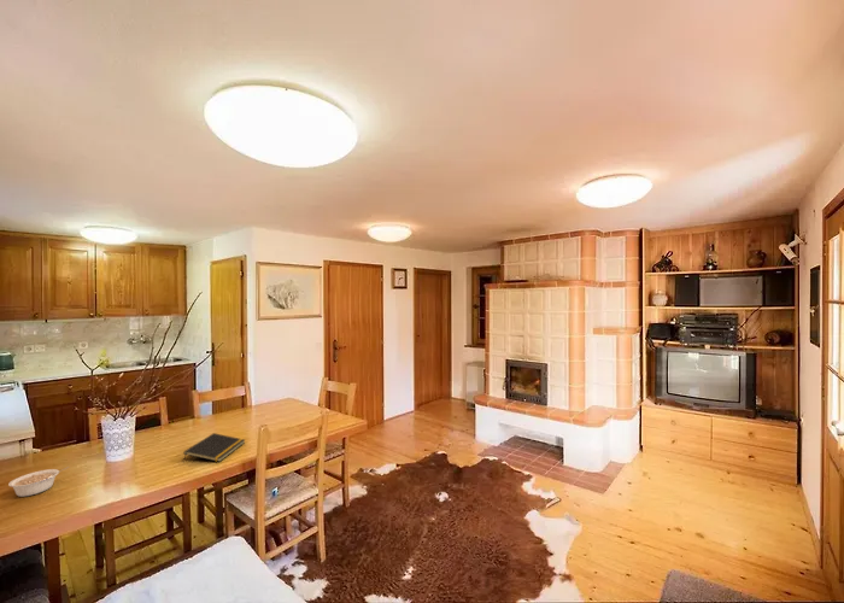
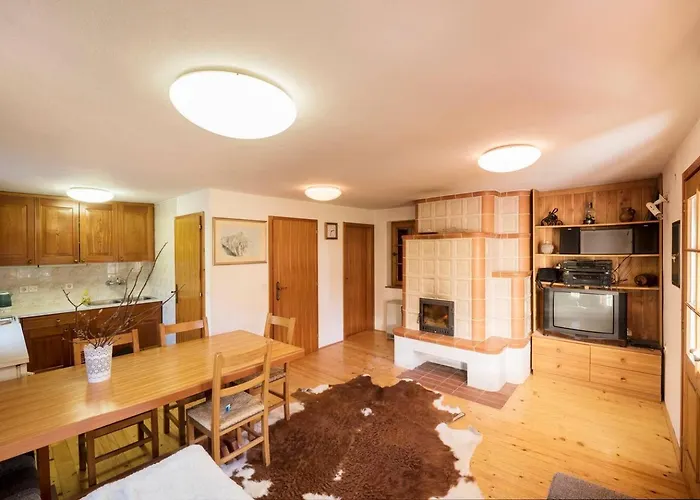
- legume (36, 481)
- notepad (216, 446)
